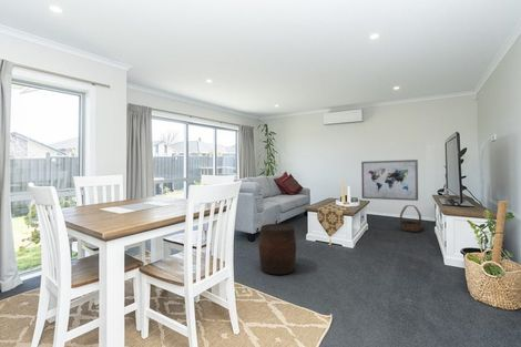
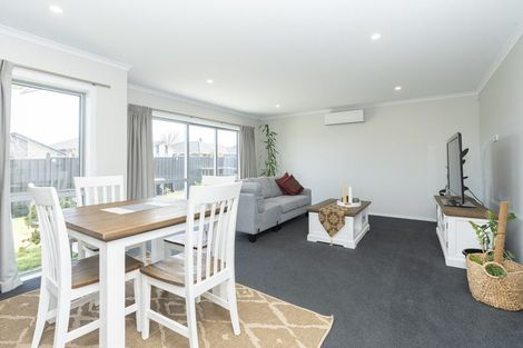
- wall art (388, 180)
- basket (410, 221)
- stool (277, 247)
